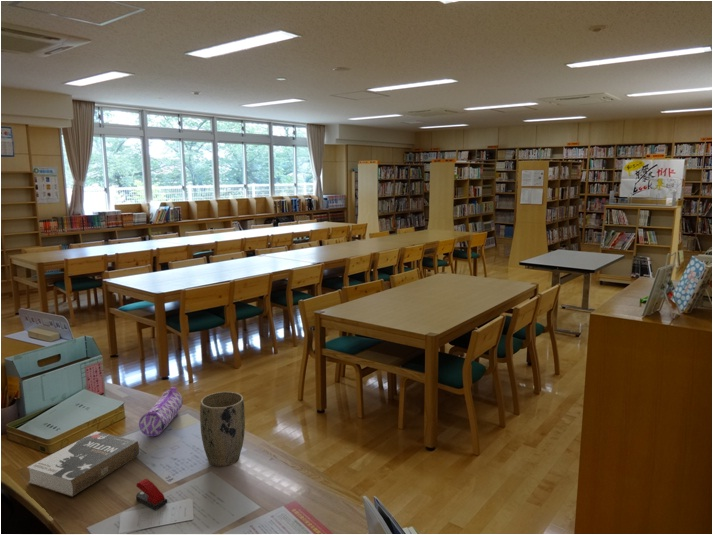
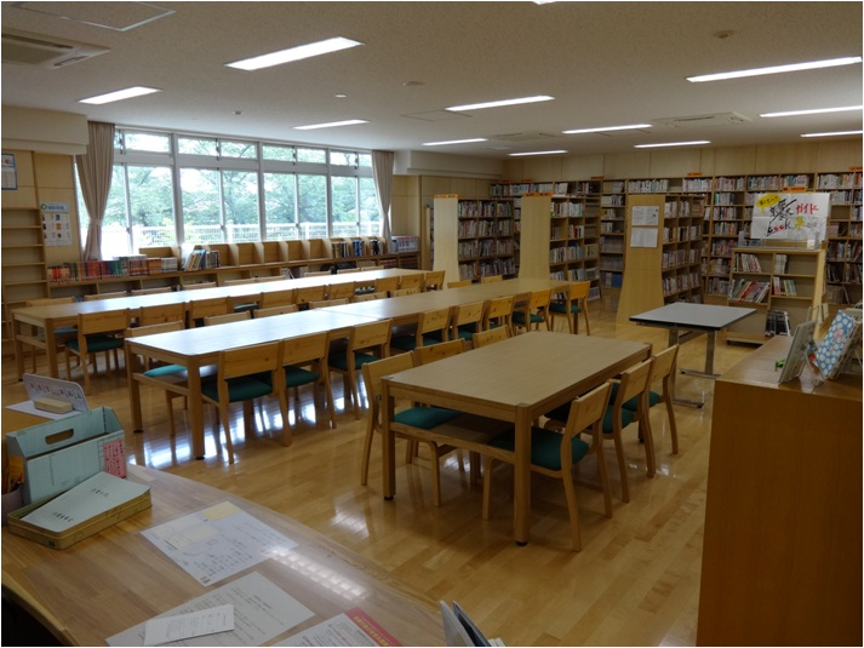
- plant pot (223, 429)
- pencil case (161, 411)
- book (85, 461)
- stapler (149, 492)
